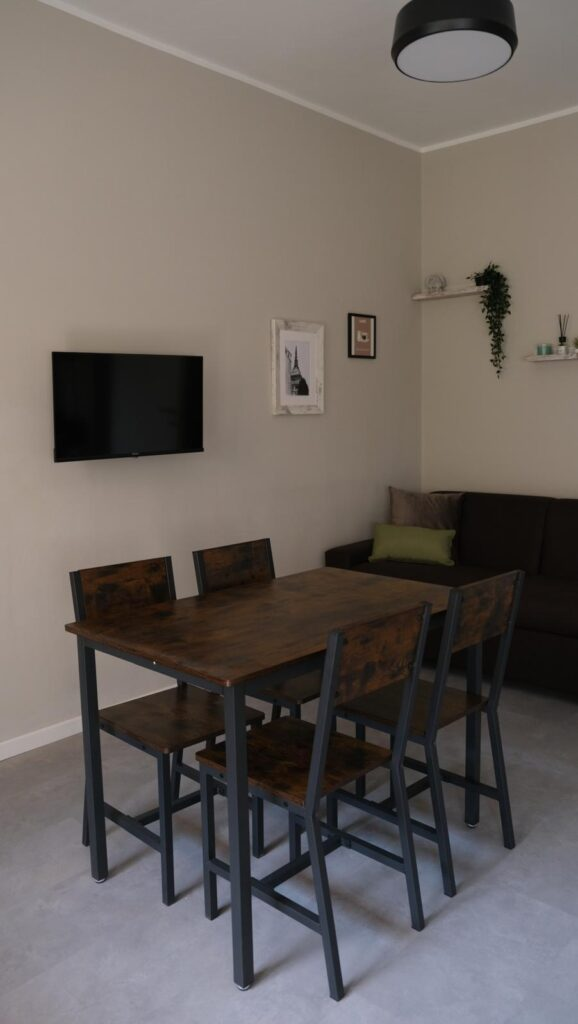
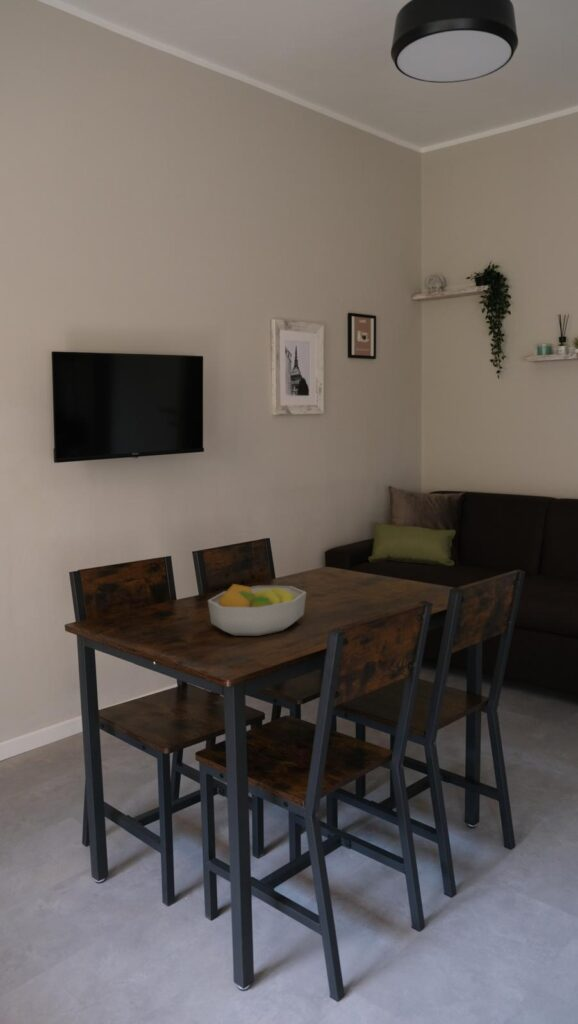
+ fruit bowl (258, 604)
